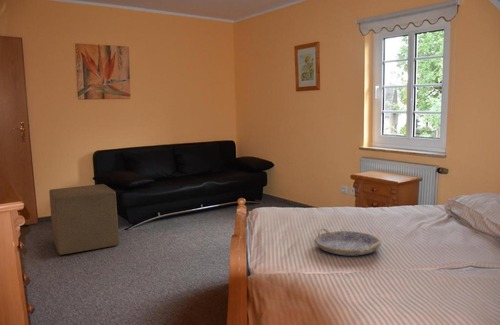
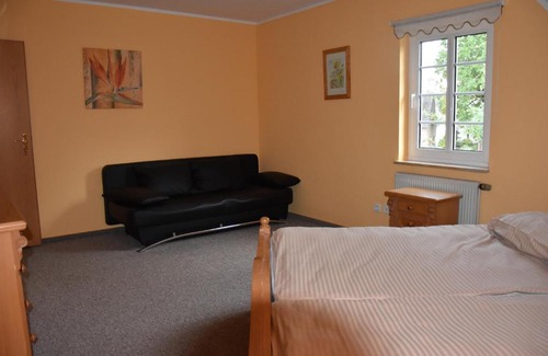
- serving tray (347, 241)
- ottoman (83, 216)
